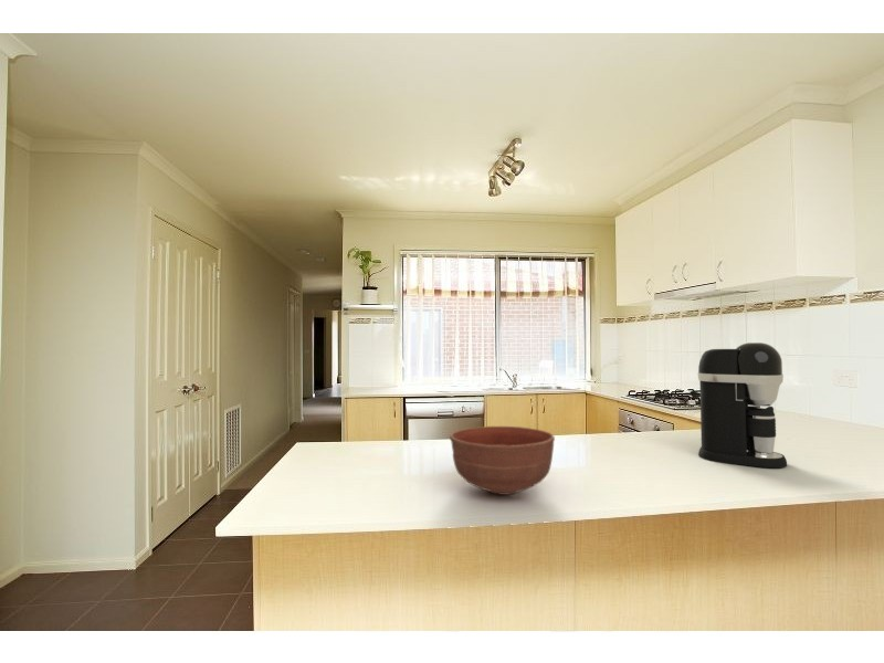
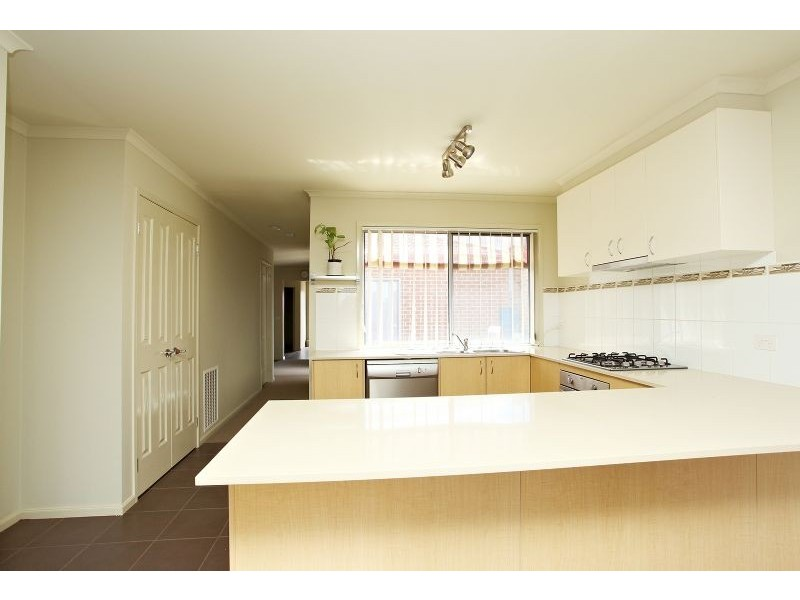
- coffee maker (739, 400)
- bowl (502, 462)
